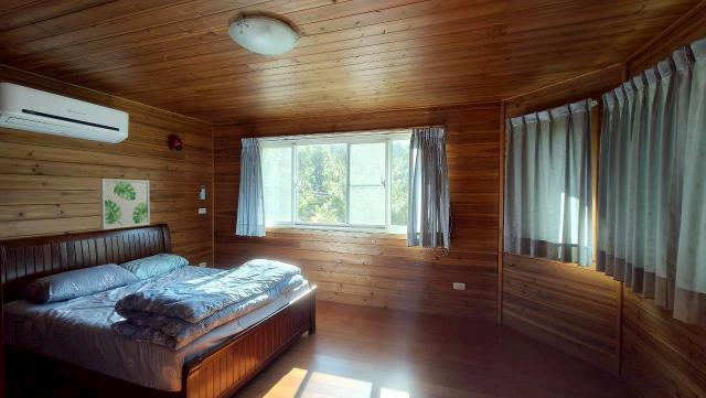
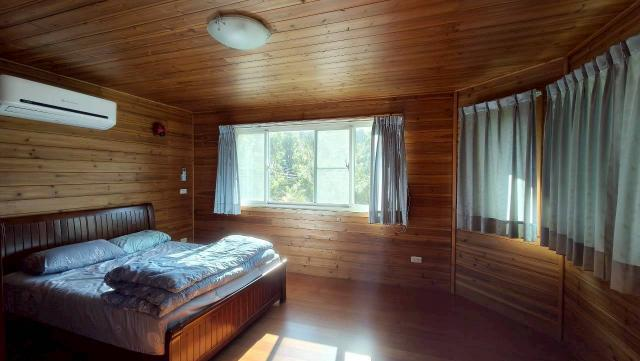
- wall art (126, 203)
